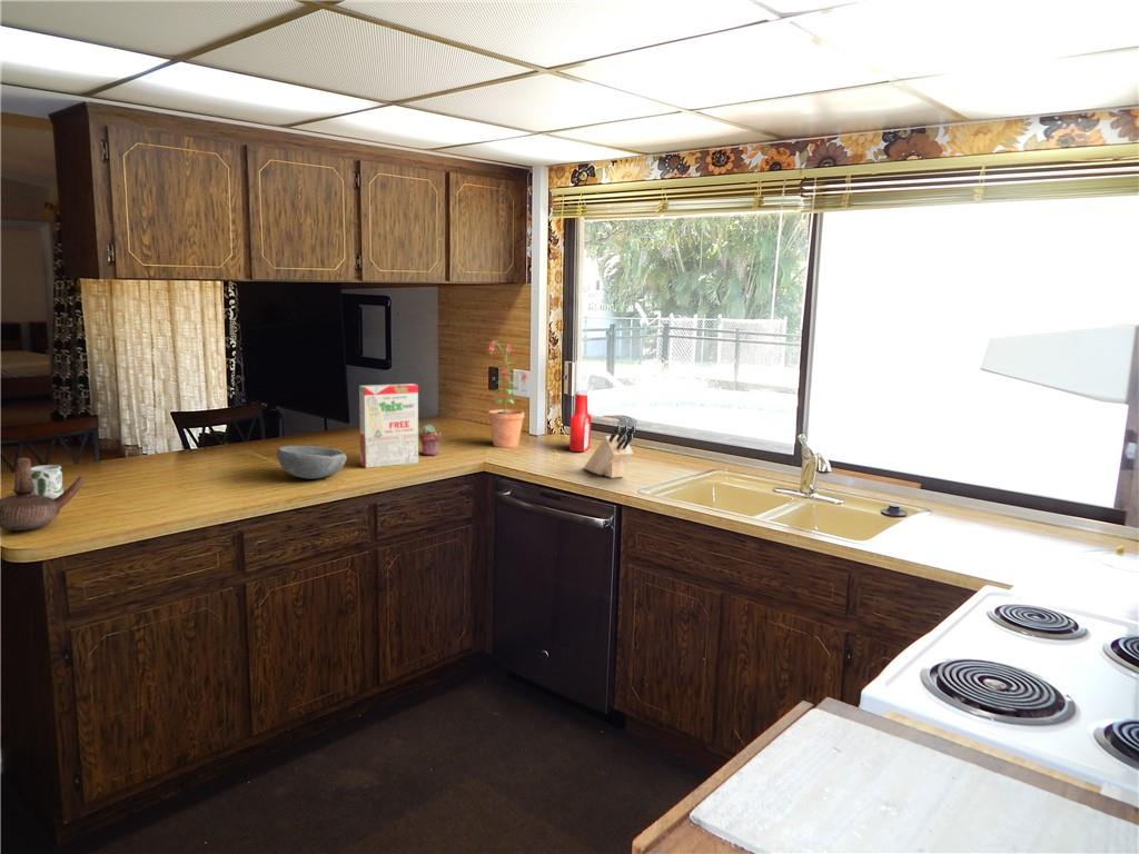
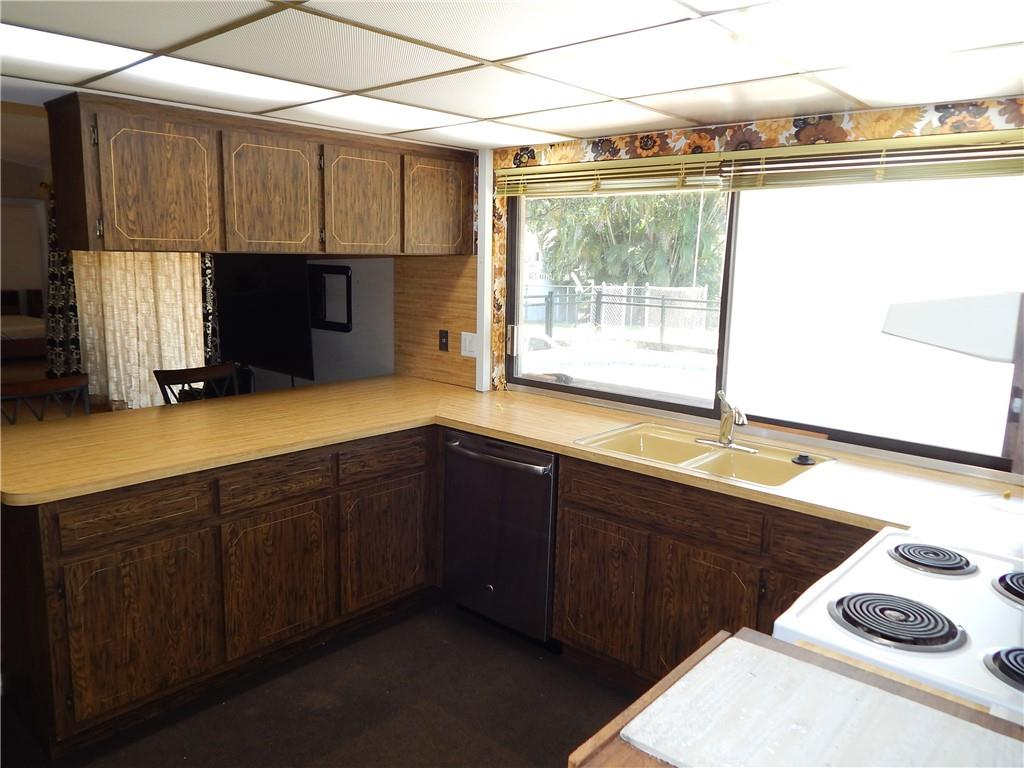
- bowl (311, 461)
- knife block (611, 447)
- potted plant (508, 394)
- potted succulent (429, 439)
- mug (47, 481)
- teapot (33, 490)
- soap bottle (581, 419)
- cereal box (389, 425)
